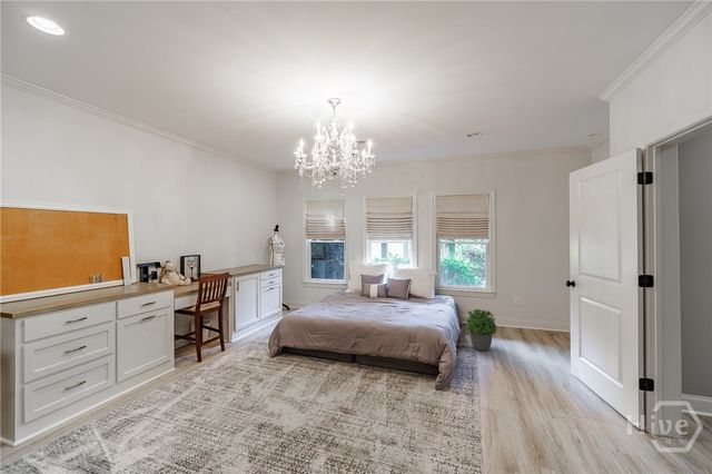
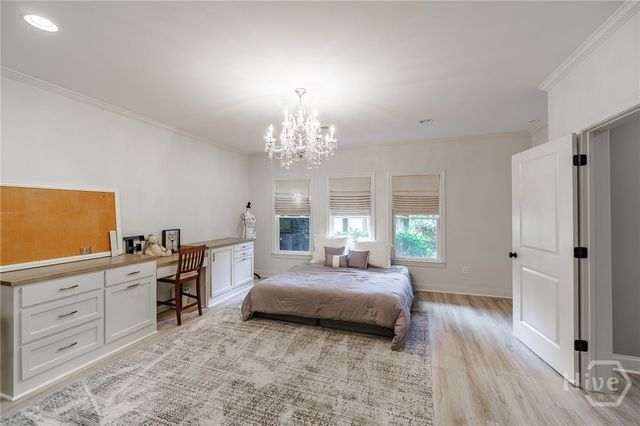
- potted plant (481, 328)
